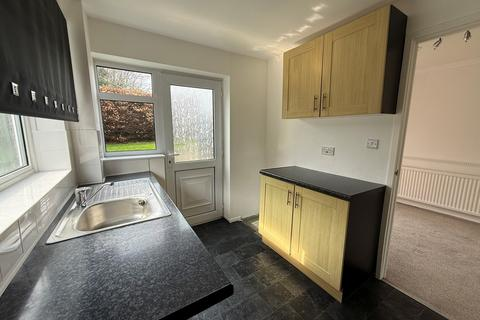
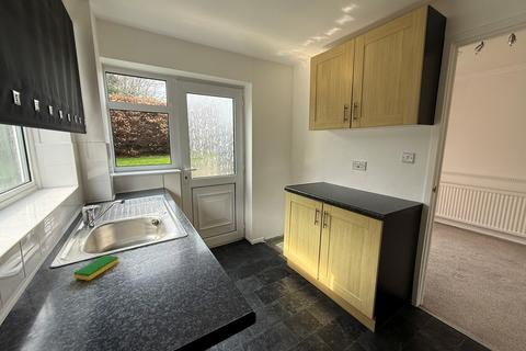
+ dish sponge (98, 267)
